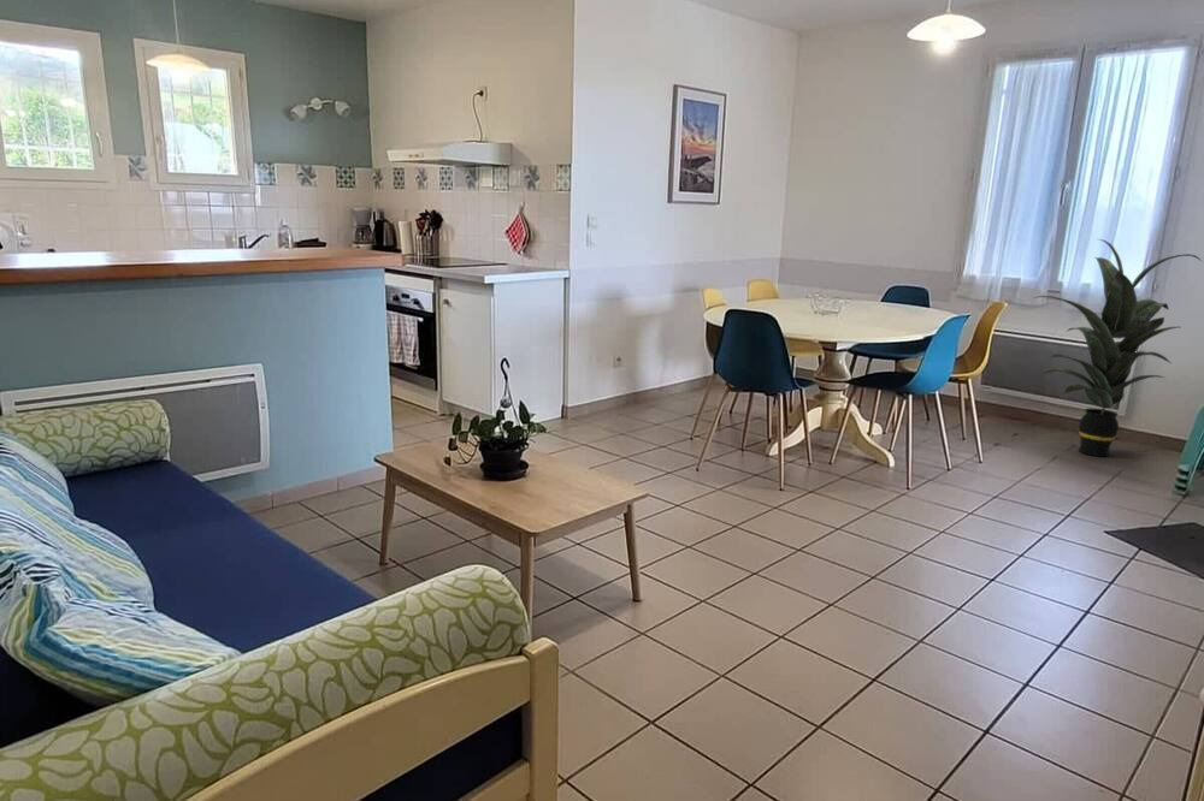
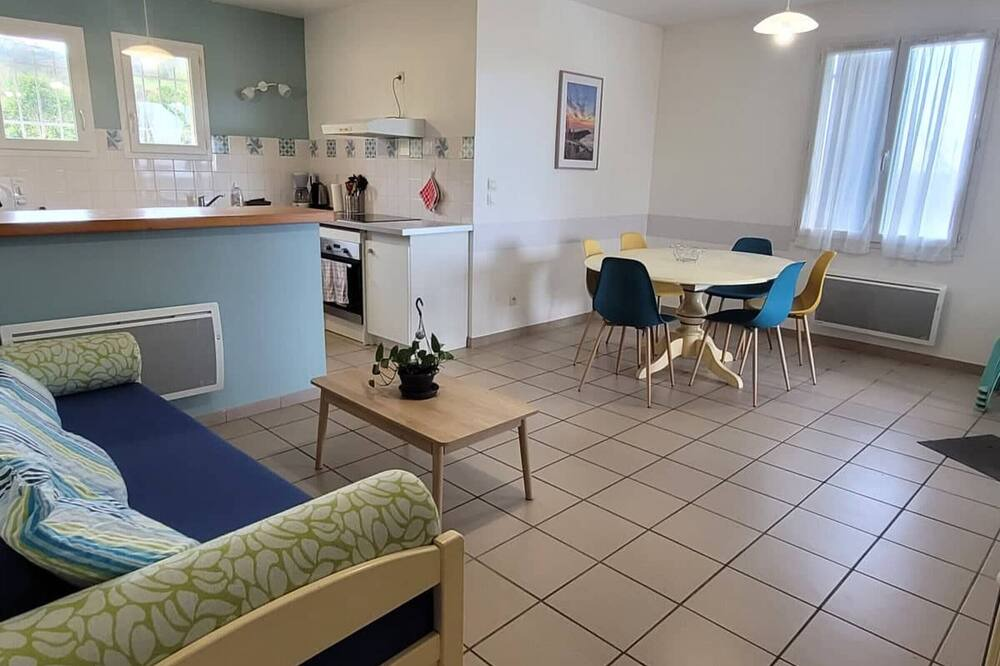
- indoor plant (1105, 348)
